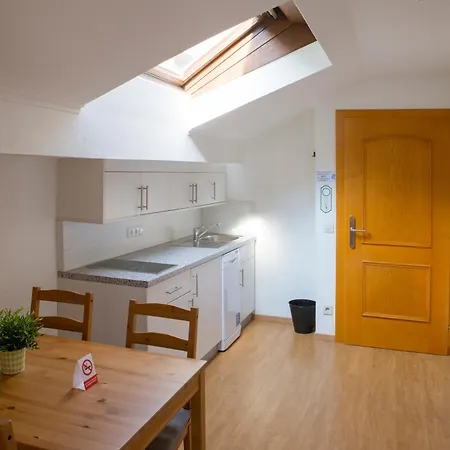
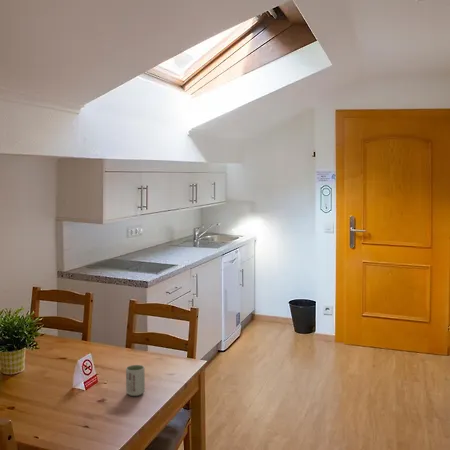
+ cup (135, 380)
